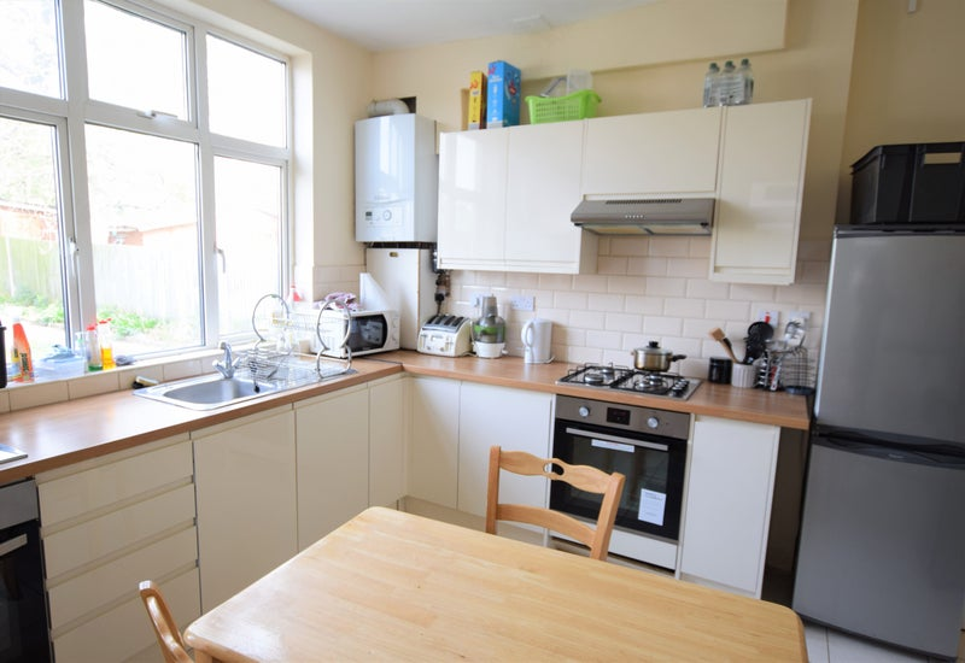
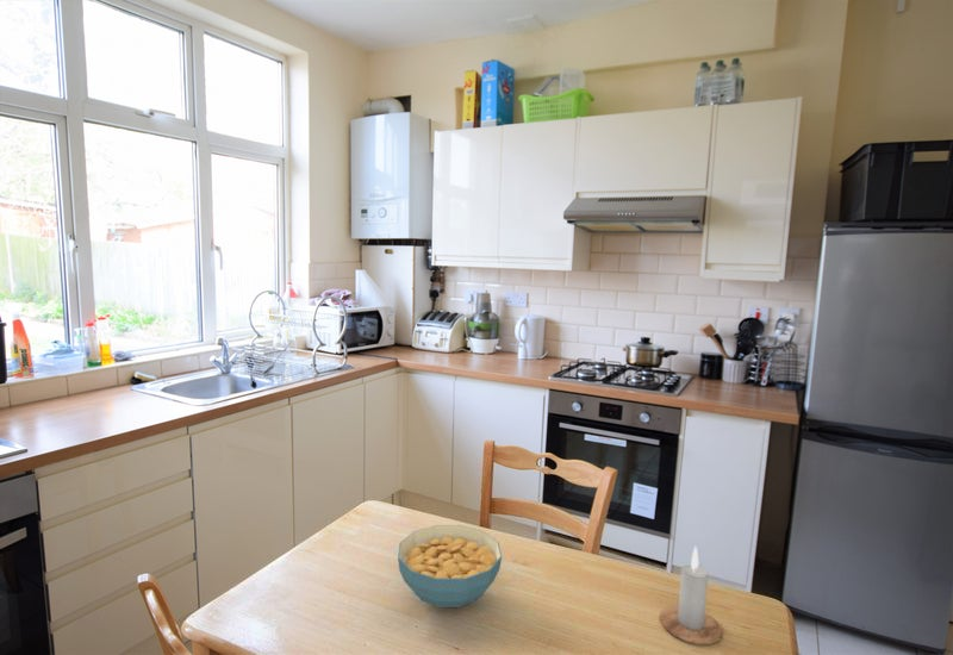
+ candle (693, 586)
+ cereal bowl (449, 573)
